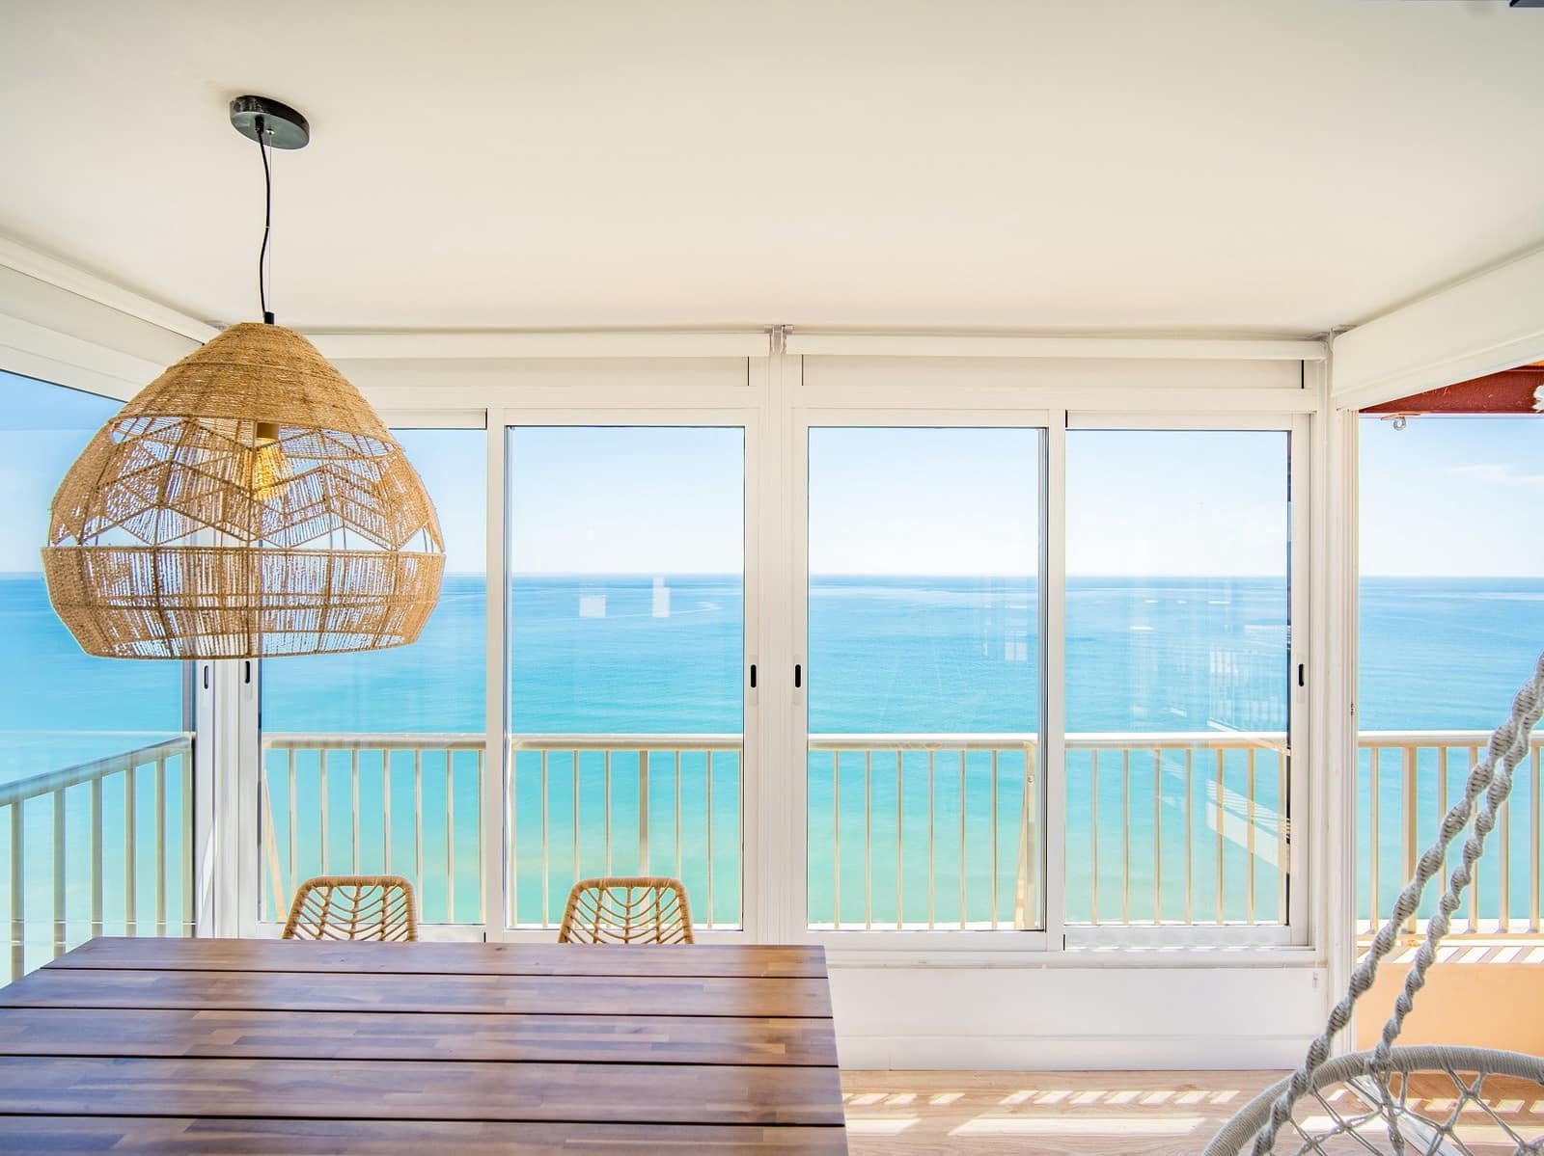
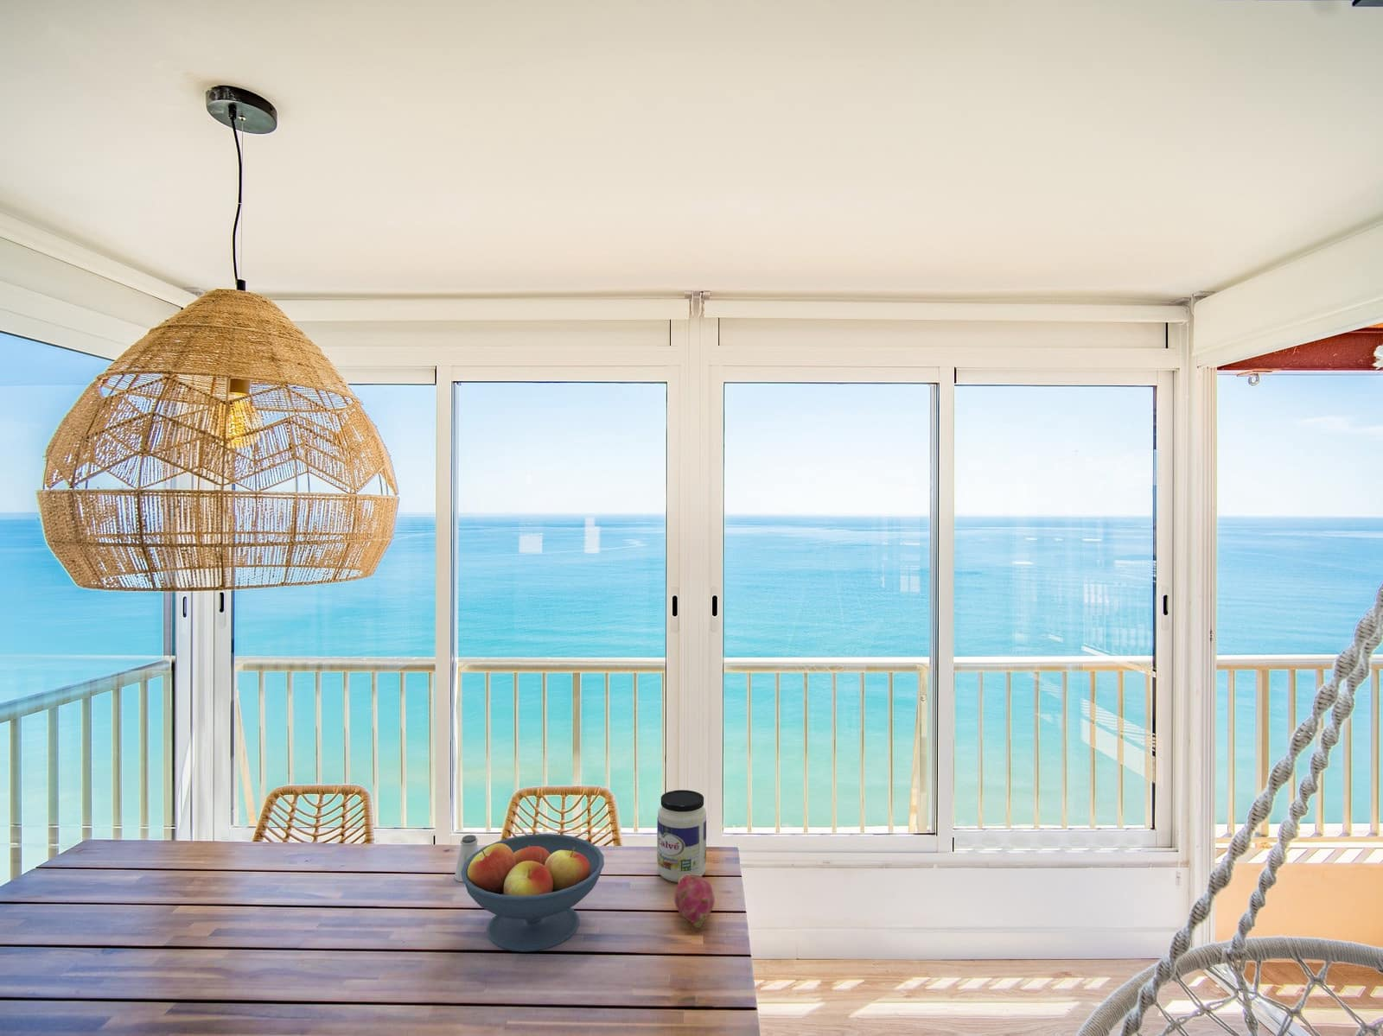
+ saltshaker (469, 856)
+ jar (681, 836)
+ fruit (693, 897)
+ fruit bowl (533, 883)
